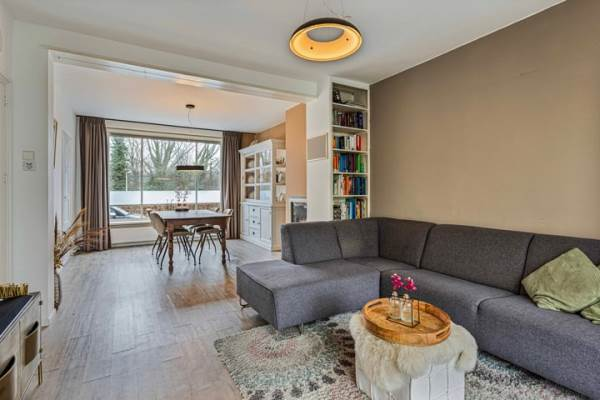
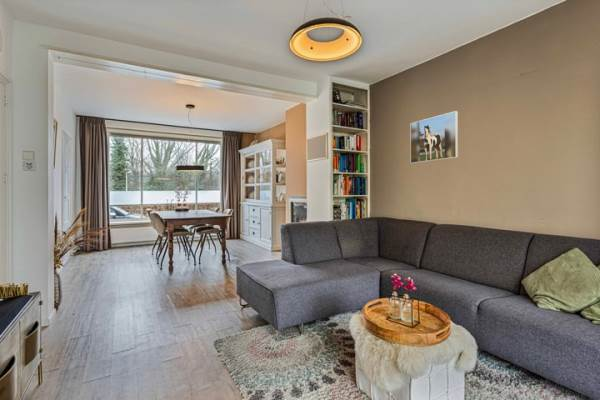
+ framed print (432, 139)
